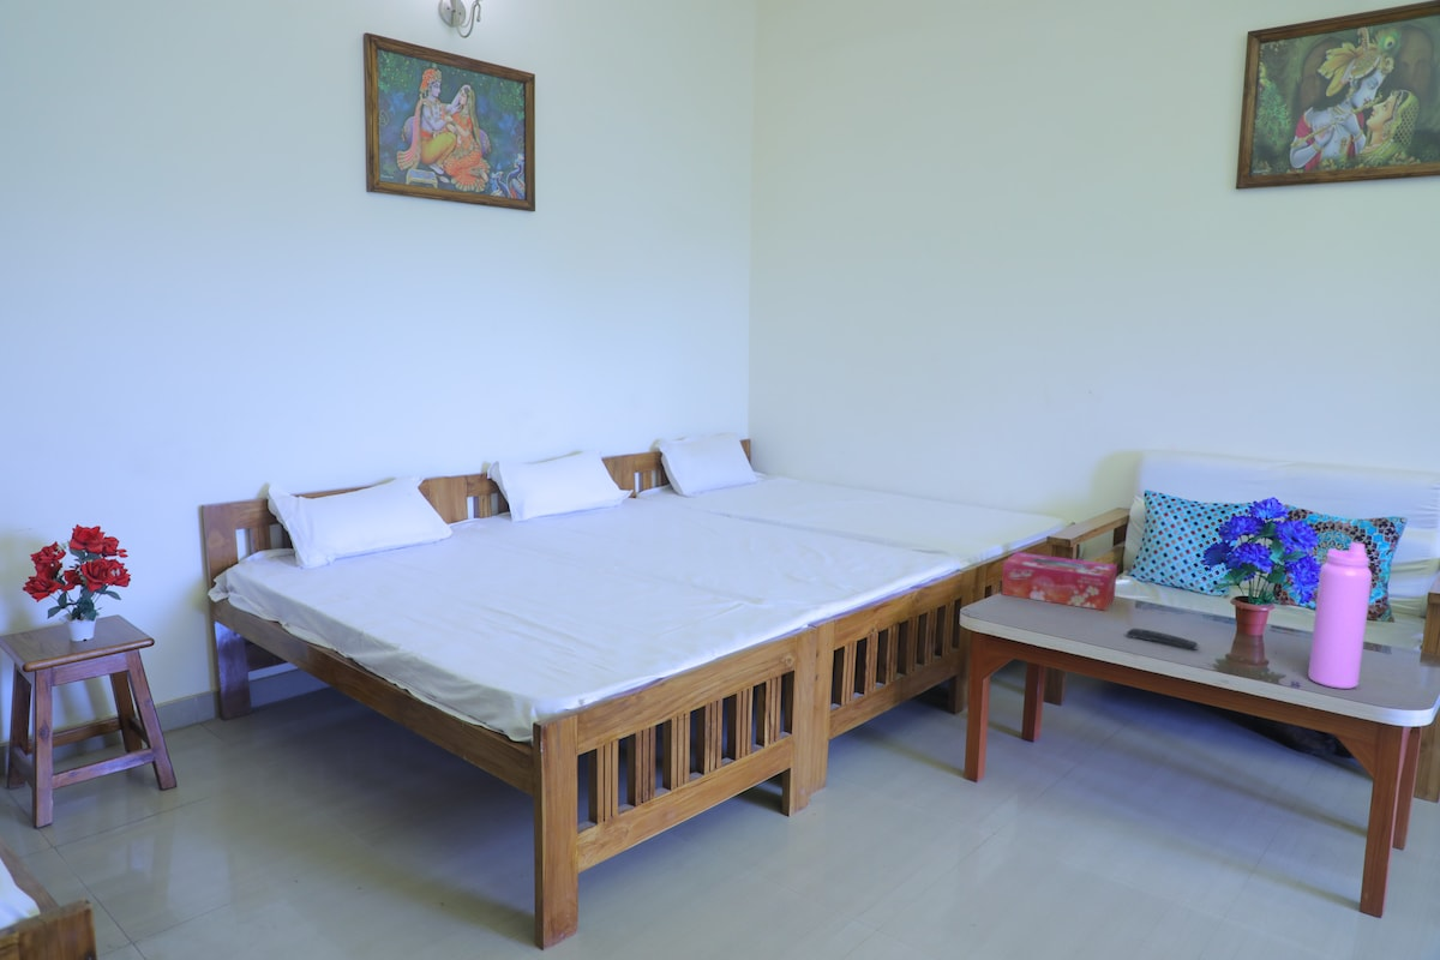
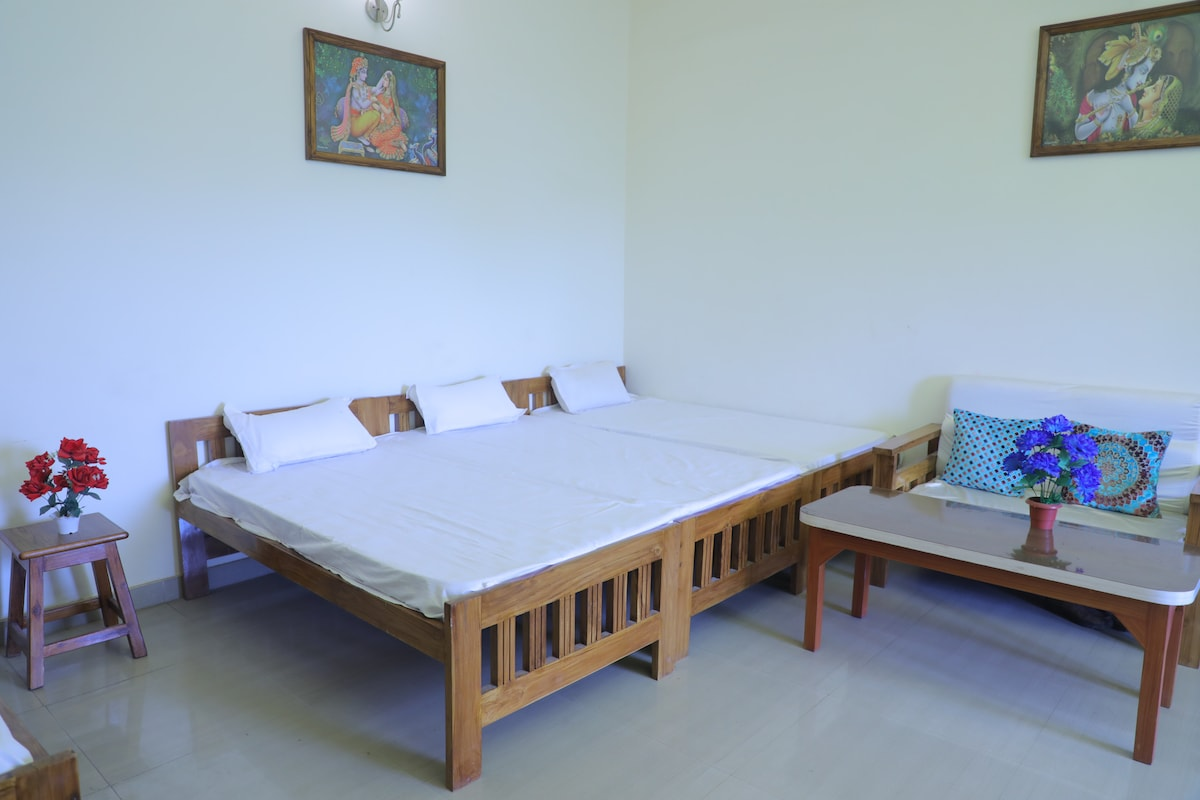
- remote control (1163, 638)
- water bottle (1340, 612)
- tissue box (1058, 580)
